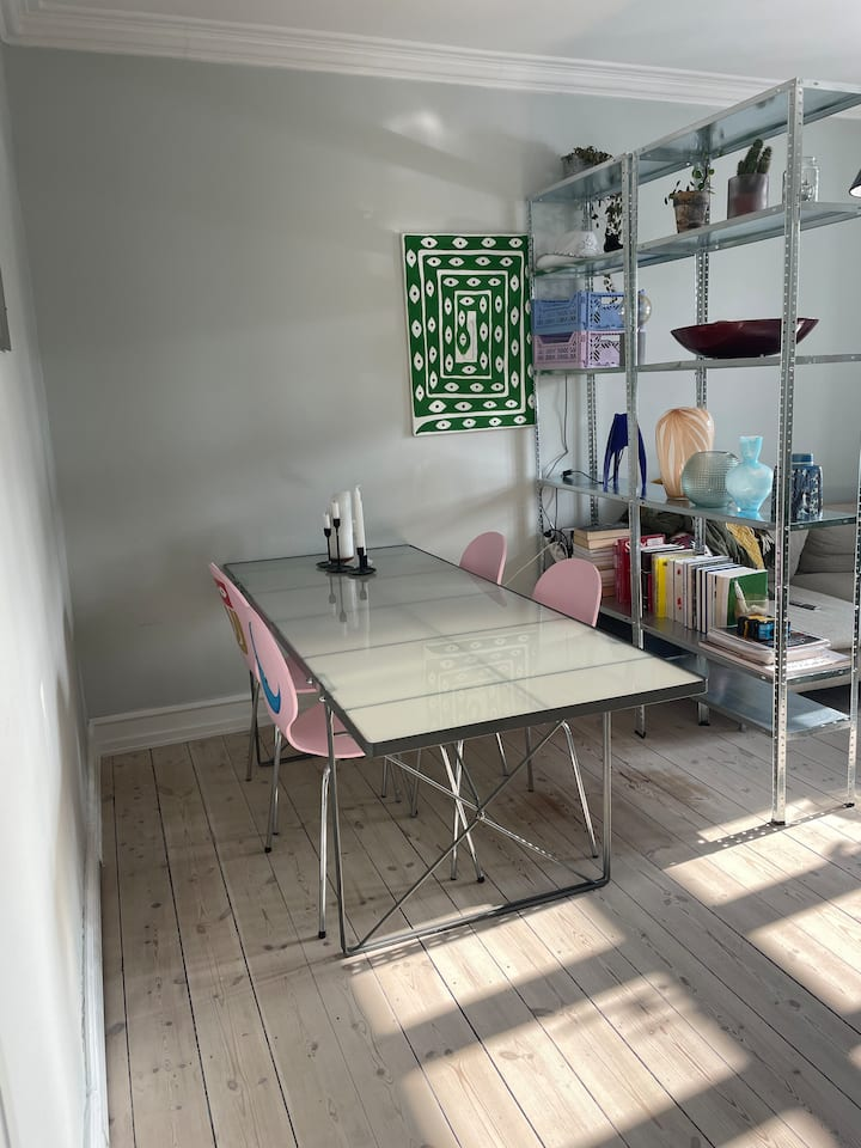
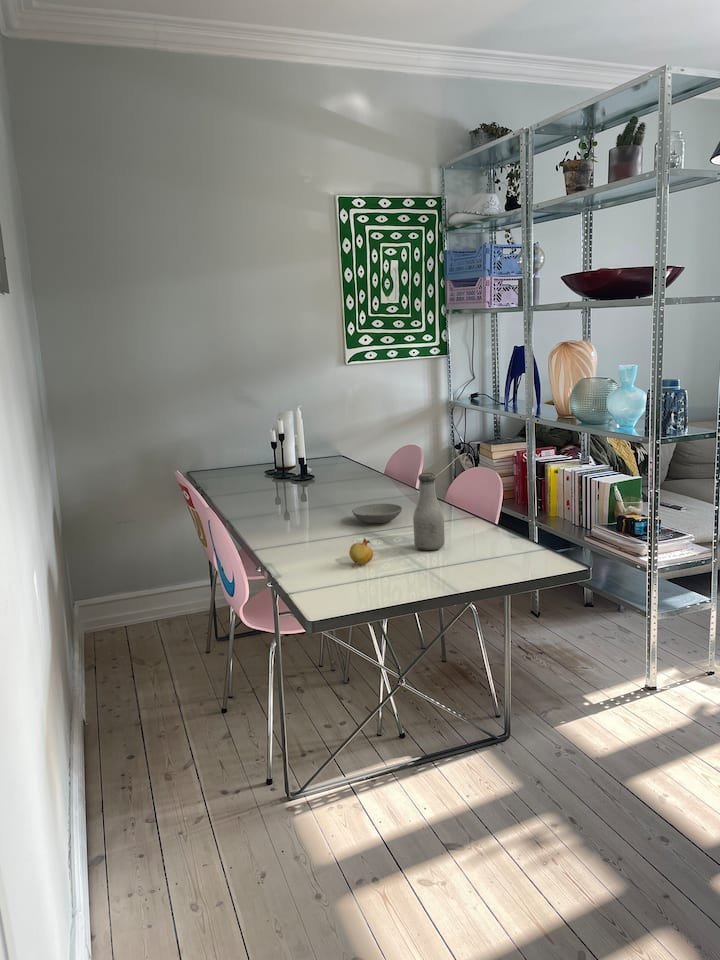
+ fruit (360, 551)
+ bottle (428, 511)
+ bowl (377, 515)
